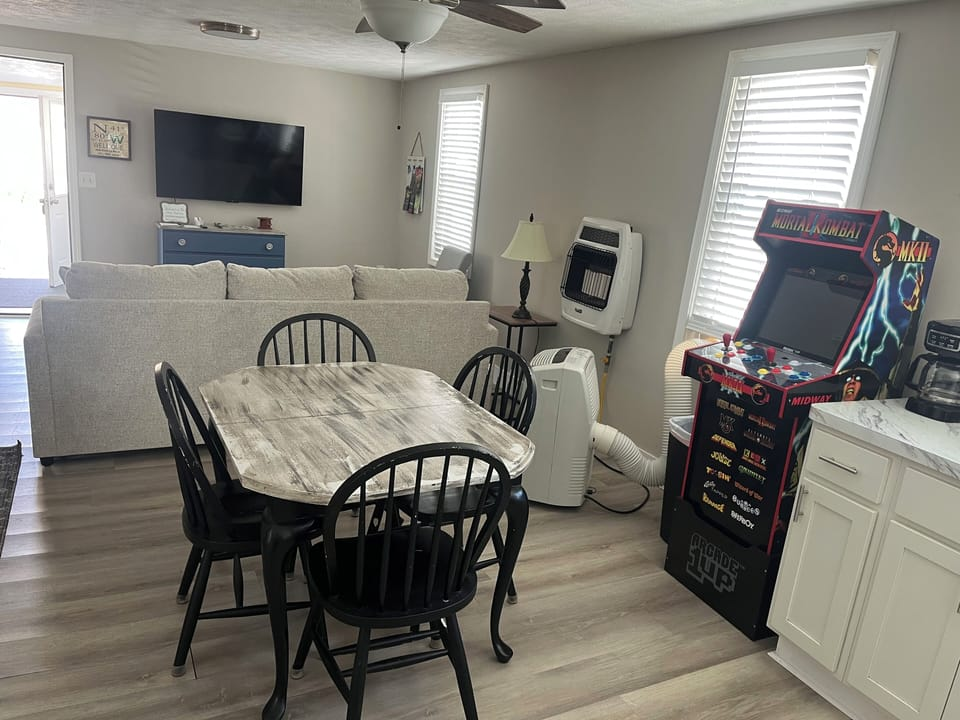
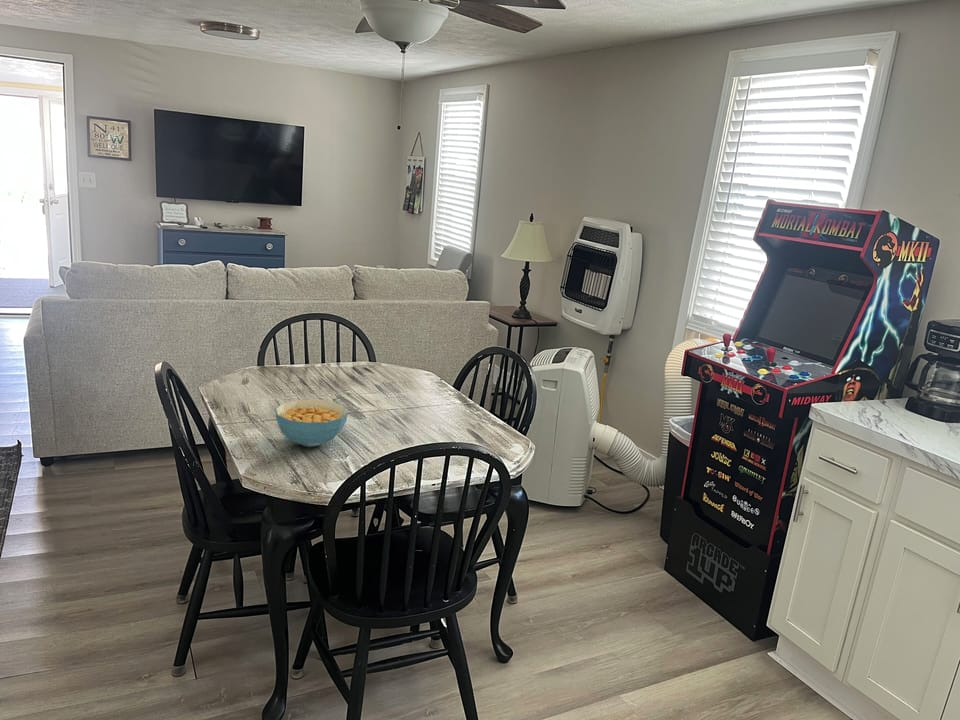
+ cereal bowl (311, 426)
